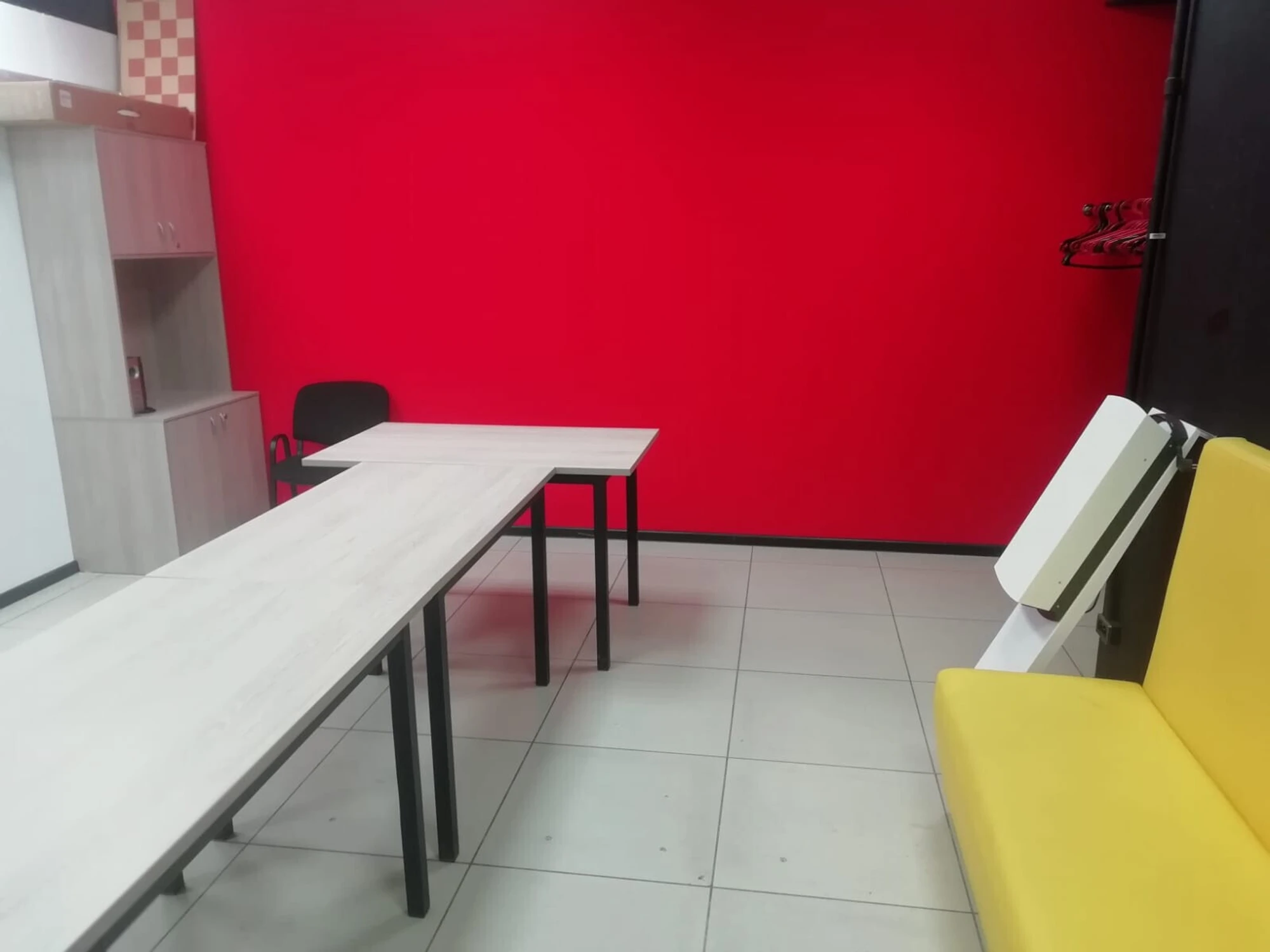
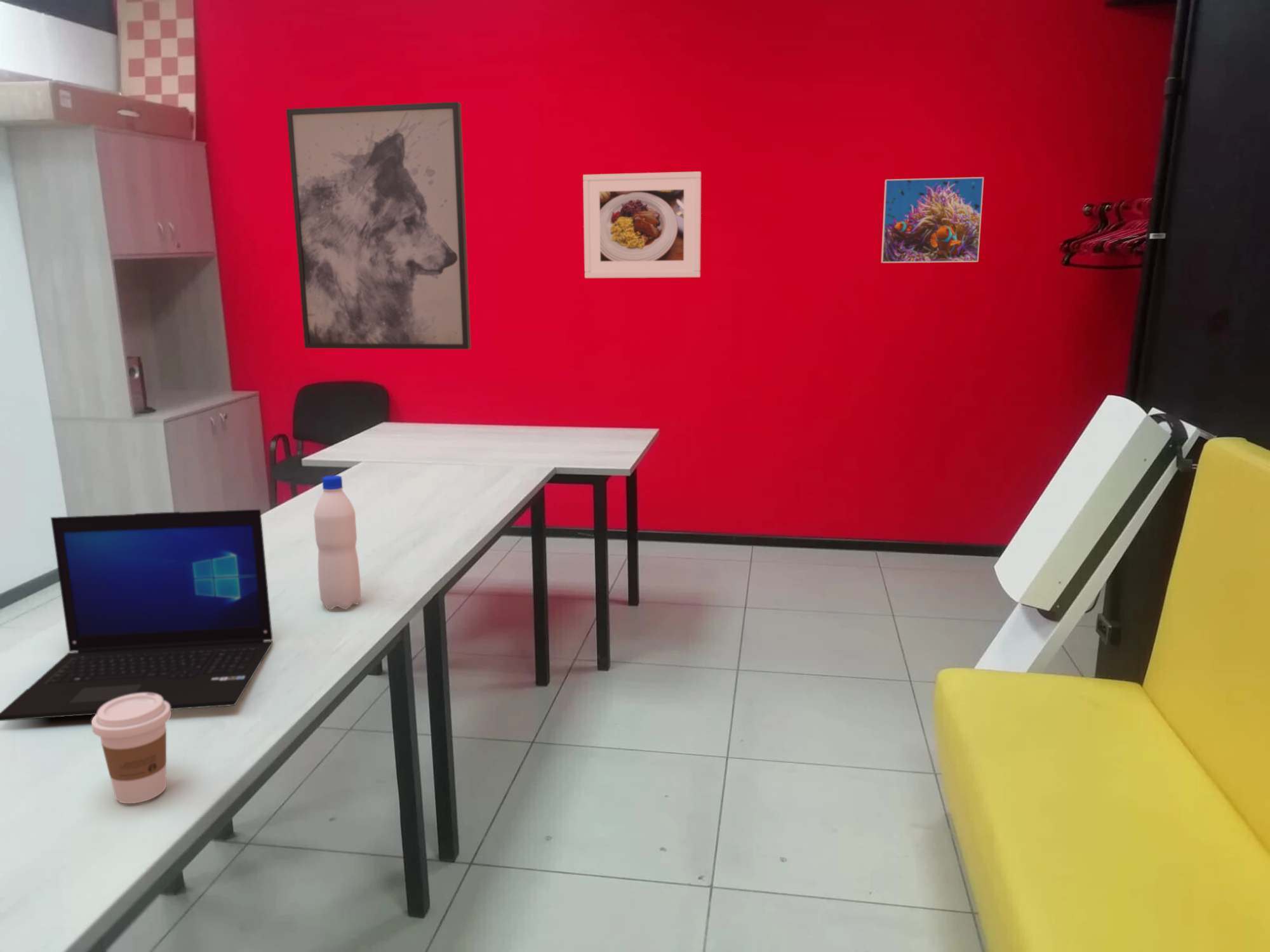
+ water bottle (337, 541)
+ coffee cup (135, 748)
+ laptop (140, 607)
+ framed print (641, 226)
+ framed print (931, 221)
+ wall art (380, 230)
